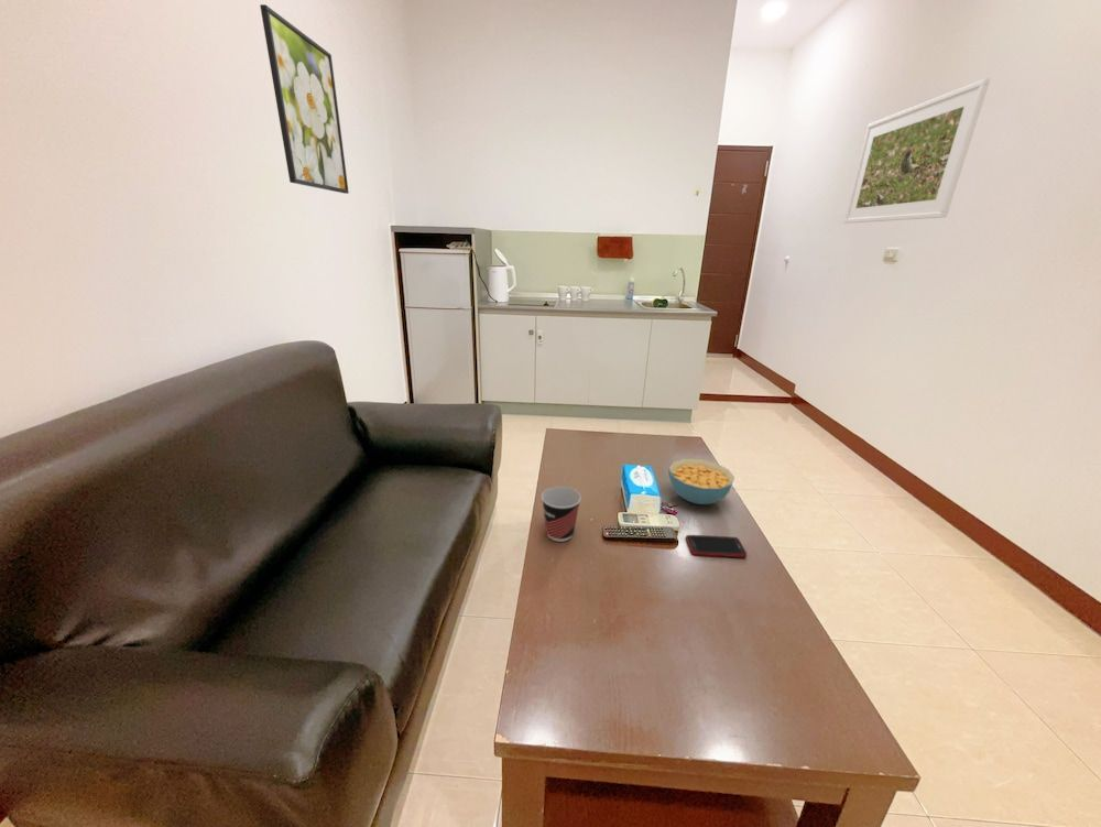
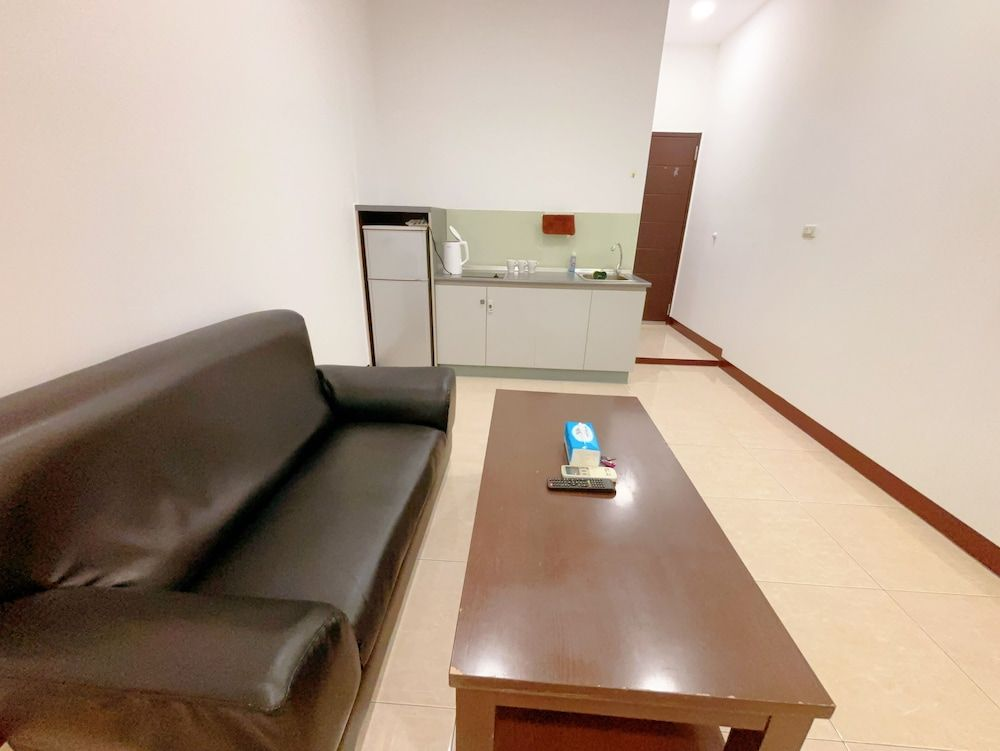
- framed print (902, 165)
- cell phone (715, 545)
- cereal bowl (698, 486)
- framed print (312, 115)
- cup (560, 514)
